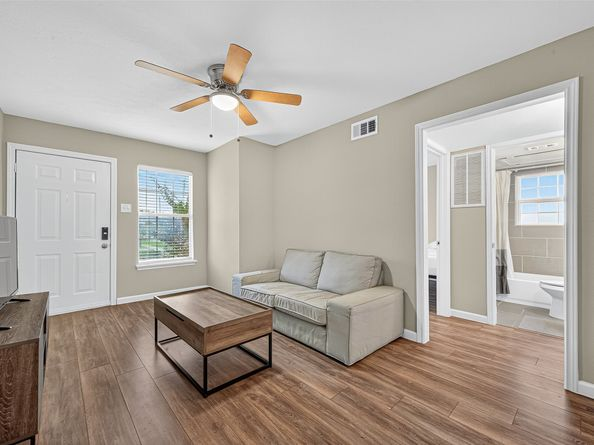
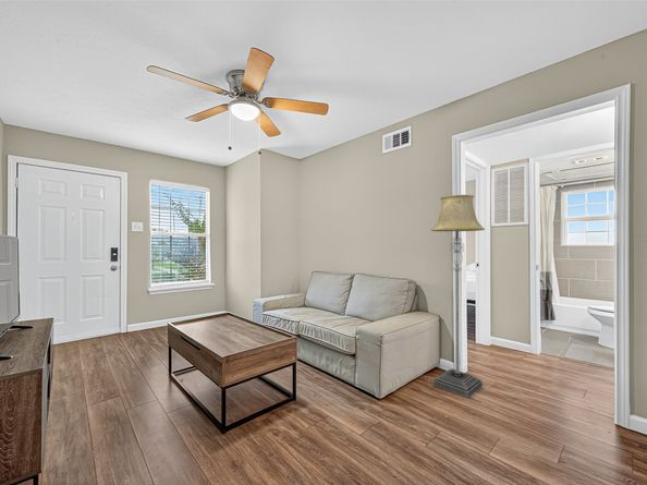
+ floor lamp (456, 291)
